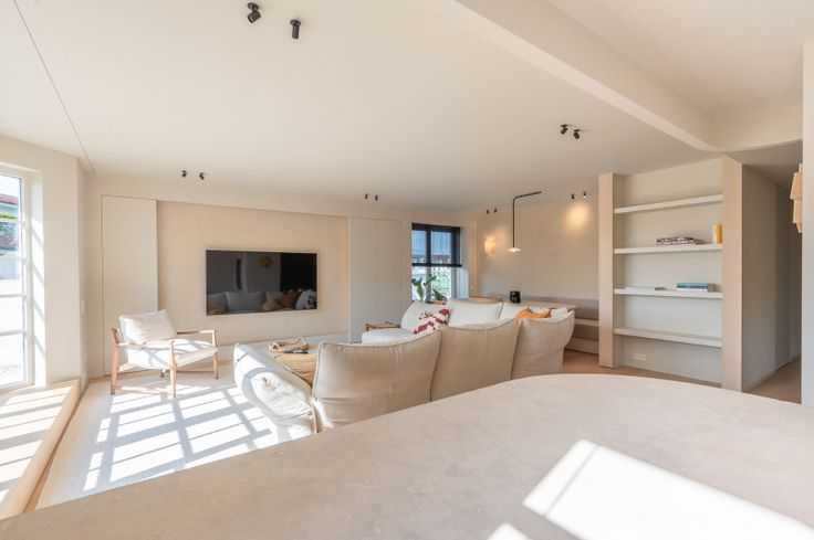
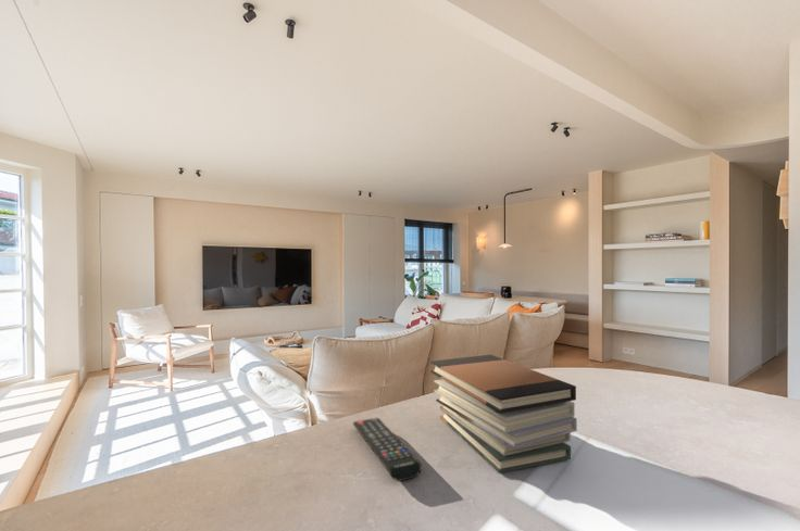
+ remote control (383, 444)
+ book stack (497, 404)
